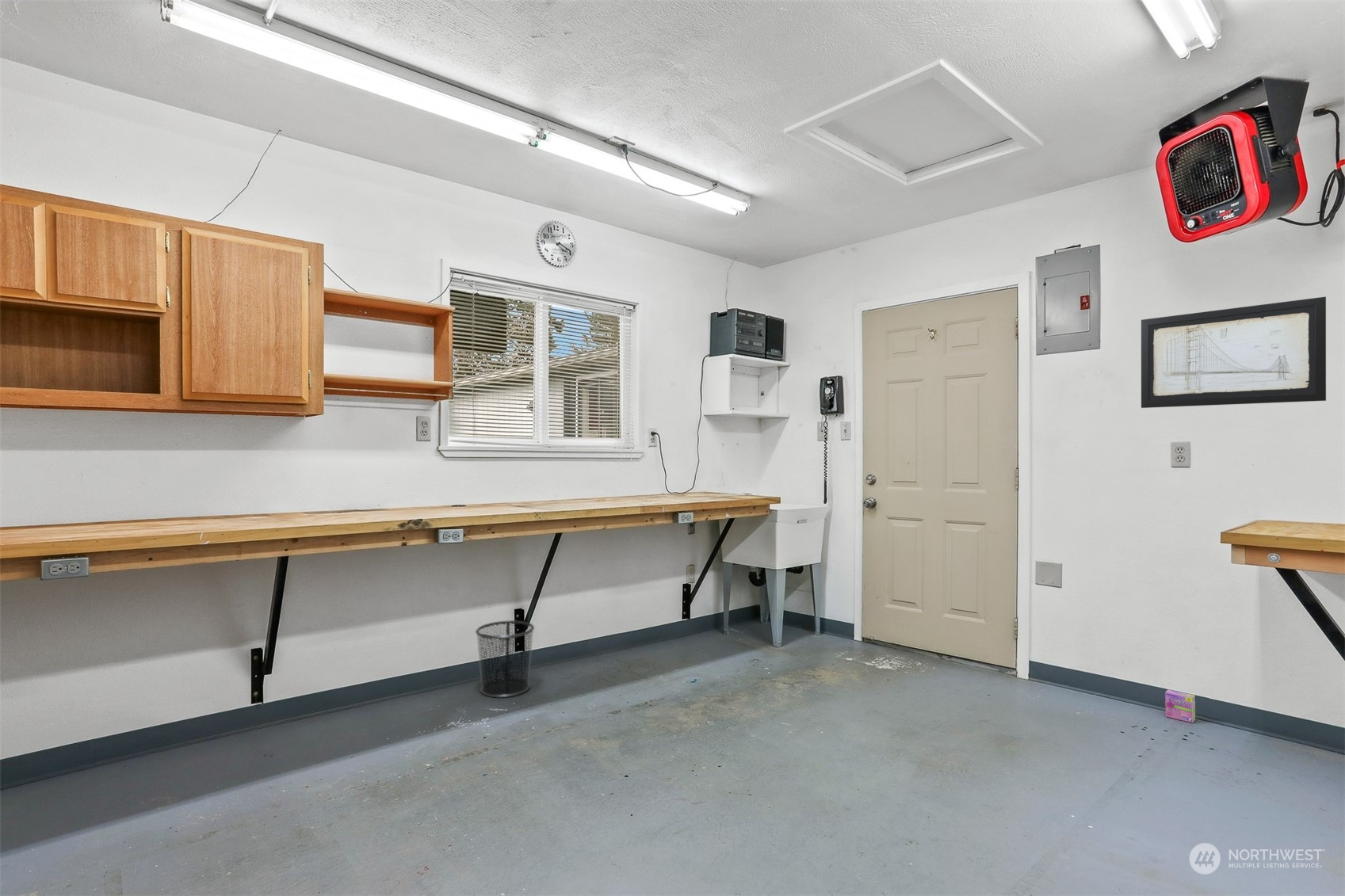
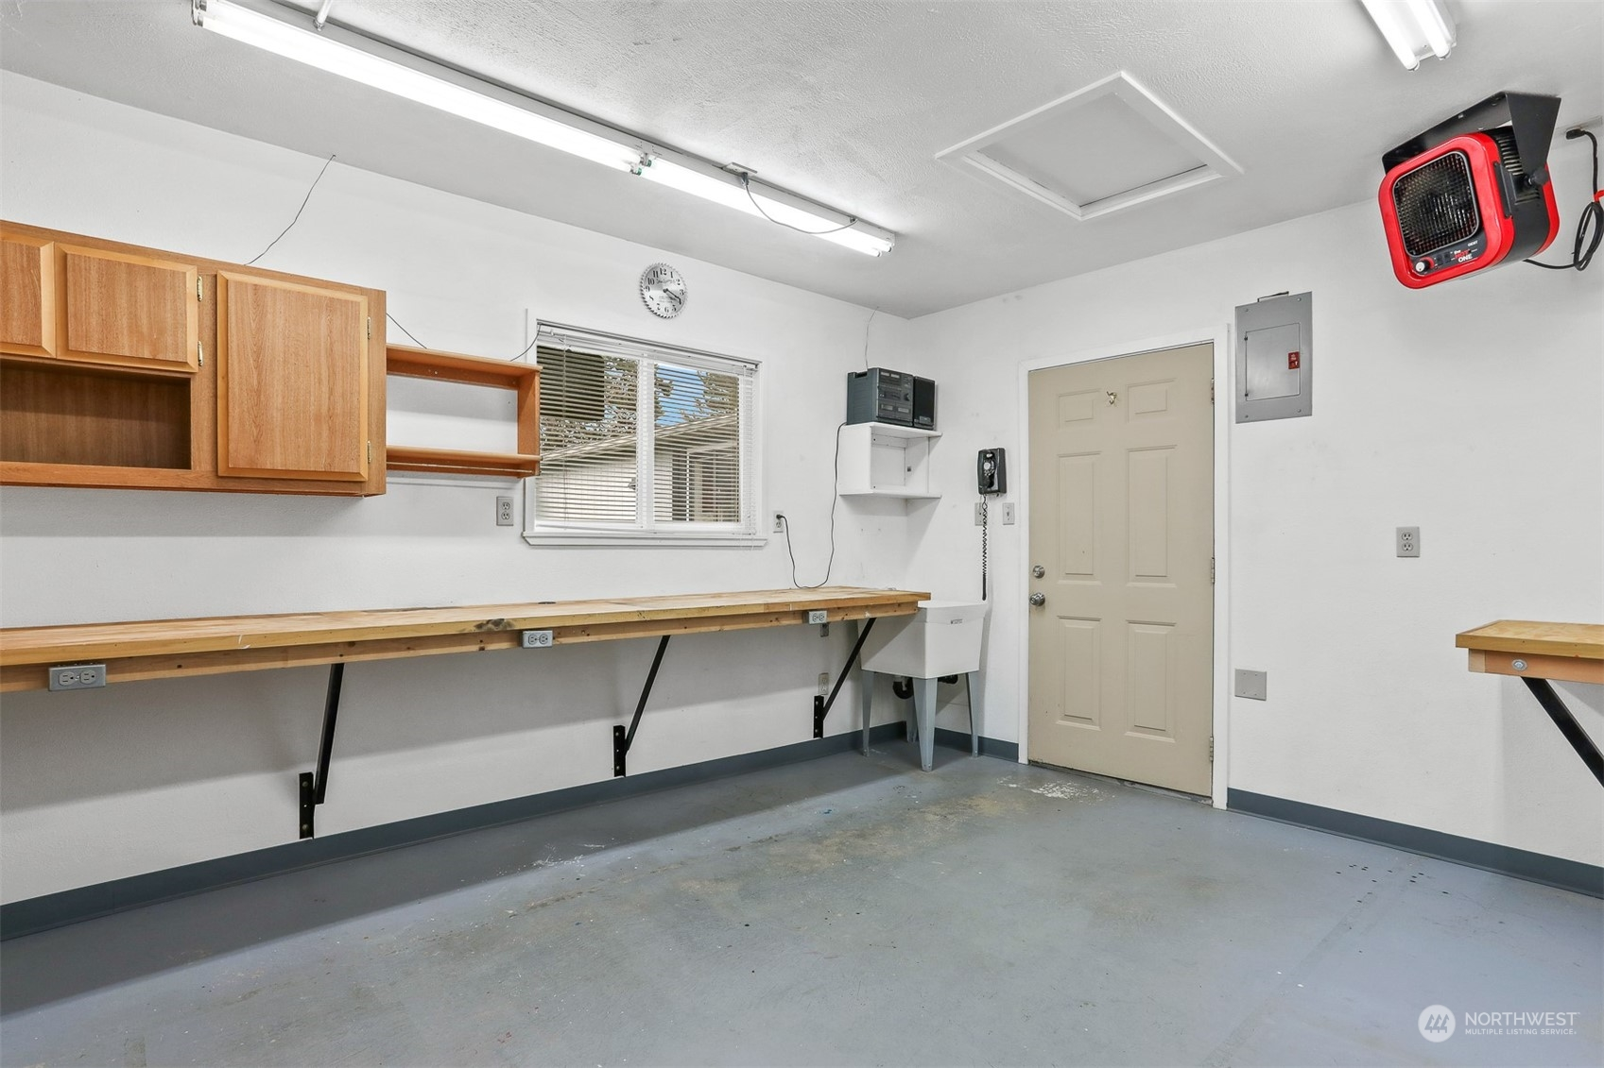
- waste bin (505, 658)
- wall art (1225, 356)
- box (1180, 706)
